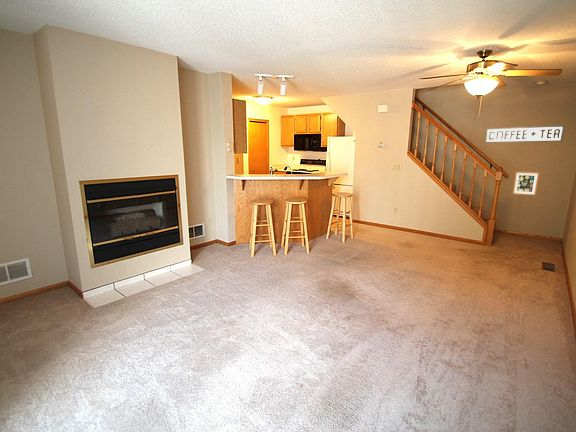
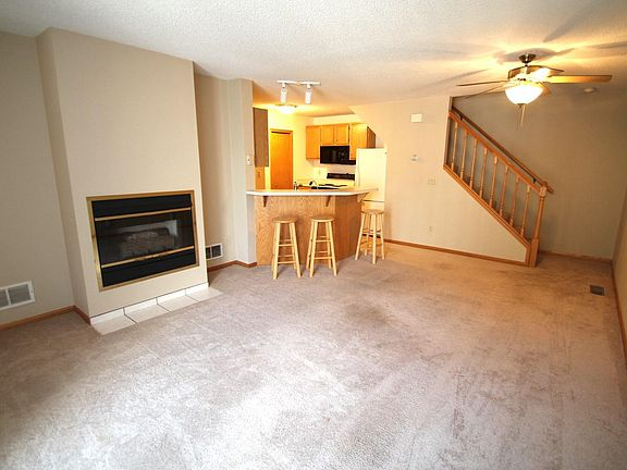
- sign (522, 134)
- wall art (525, 183)
